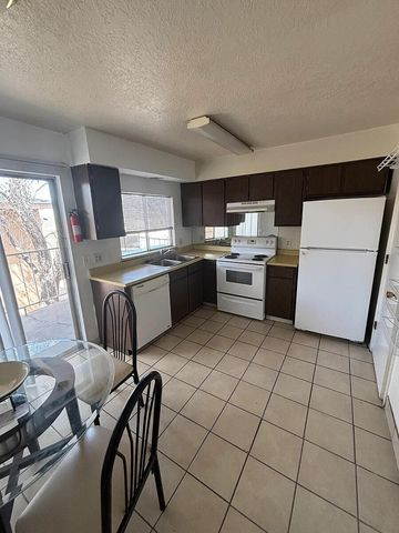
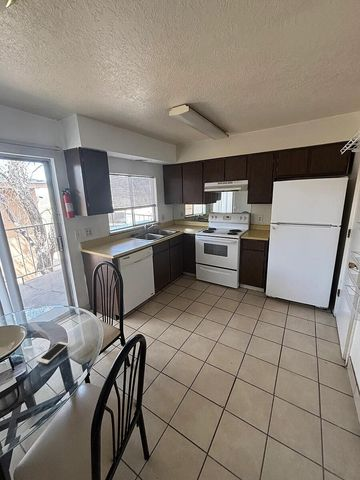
+ cell phone (53, 352)
